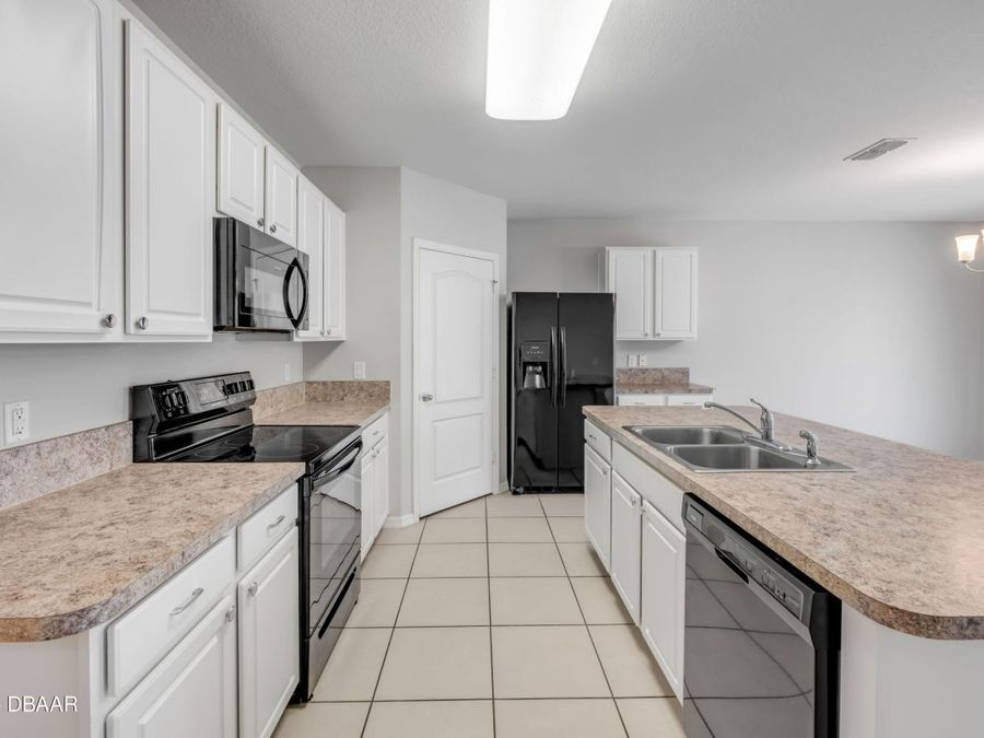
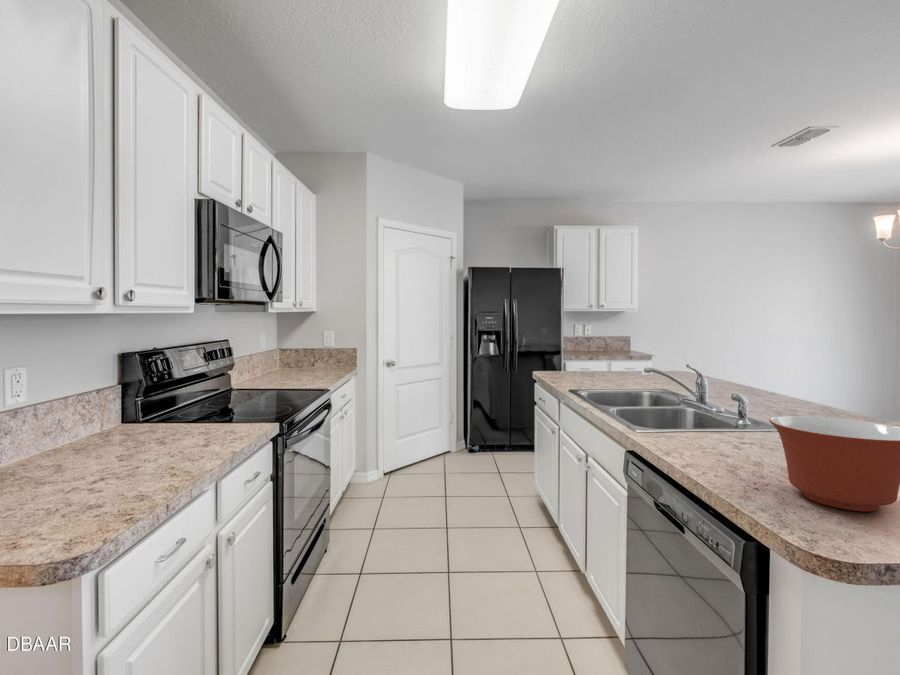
+ mixing bowl (840, 463)
